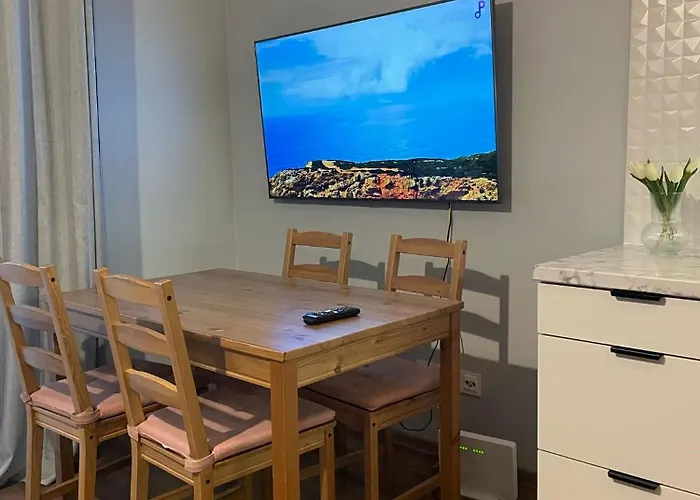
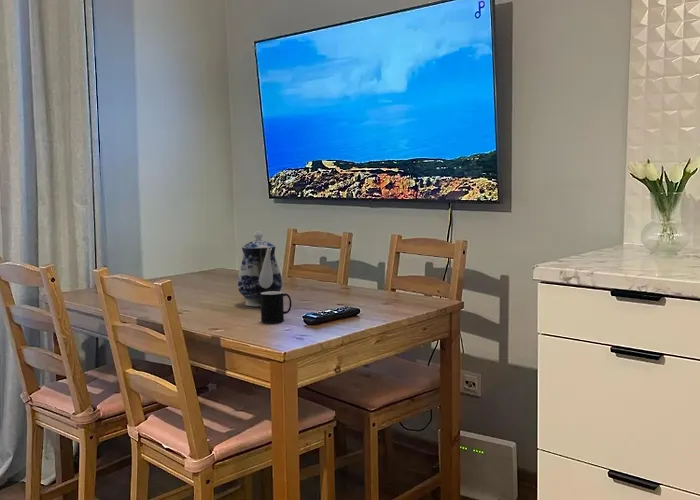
+ teapot (259, 267)
+ cup (277, 306)
